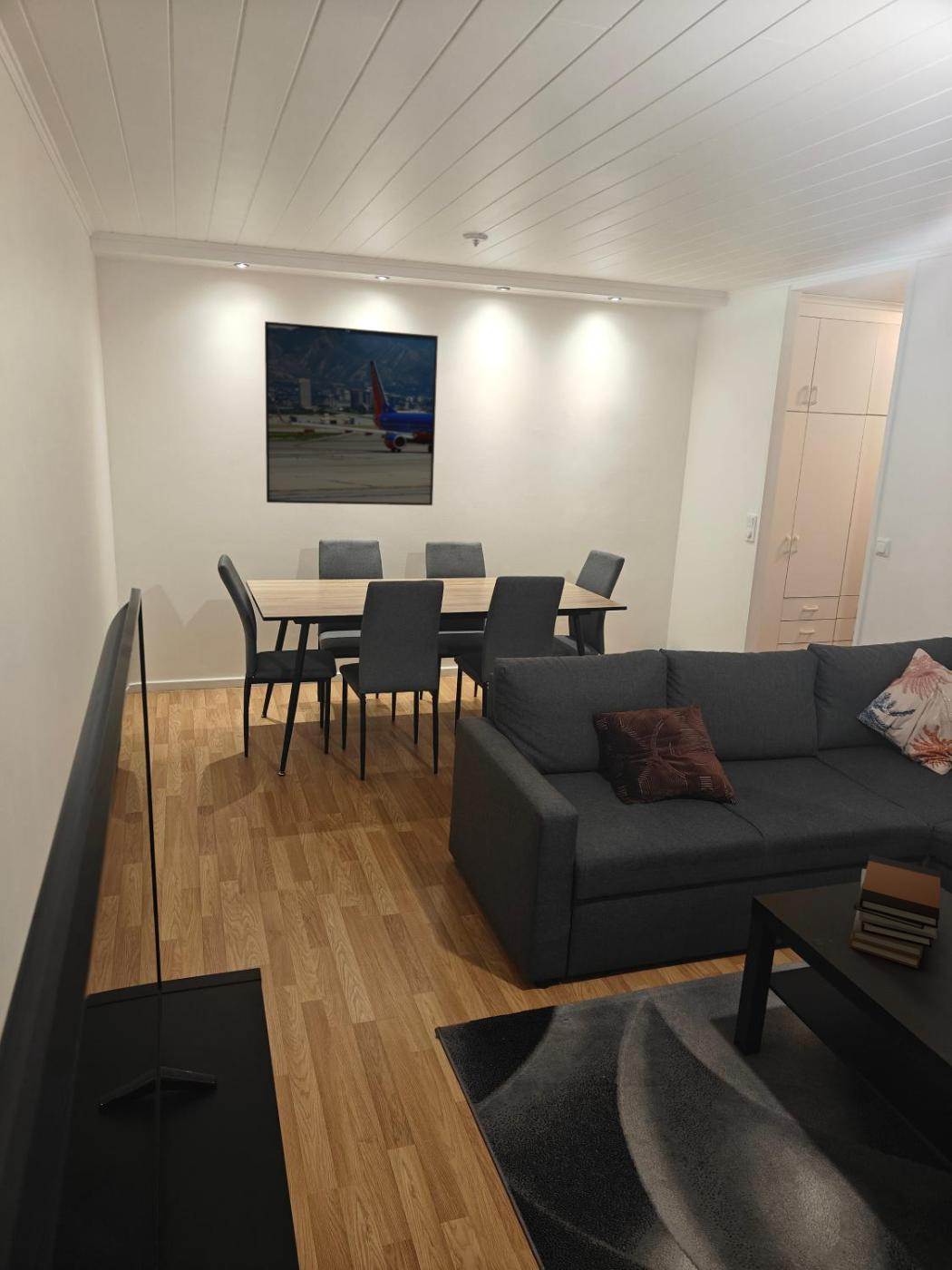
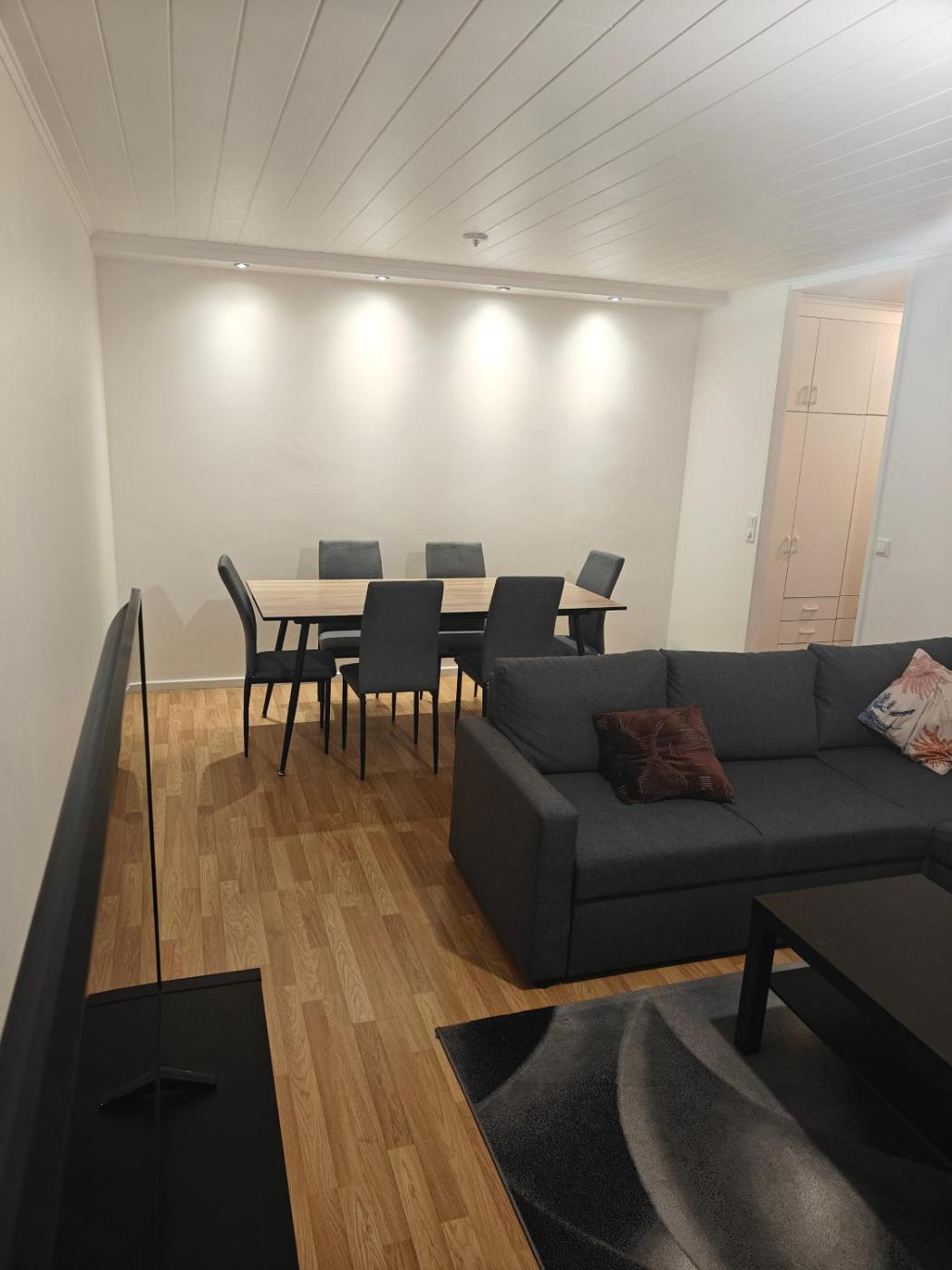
- book stack (896, 908)
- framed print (353, 418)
